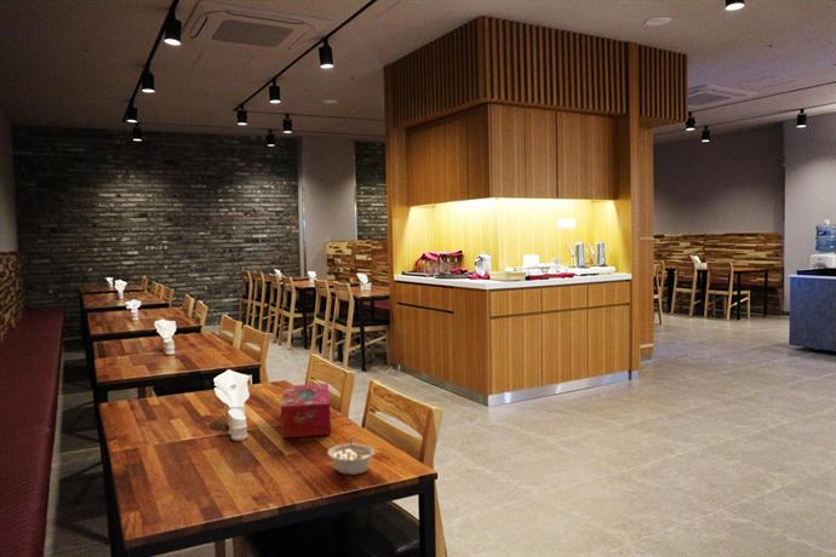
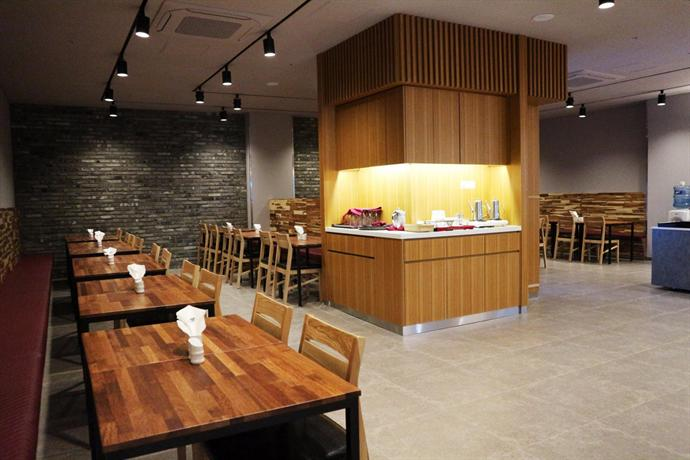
- tissue box (307, 408)
- legume (350, 458)
